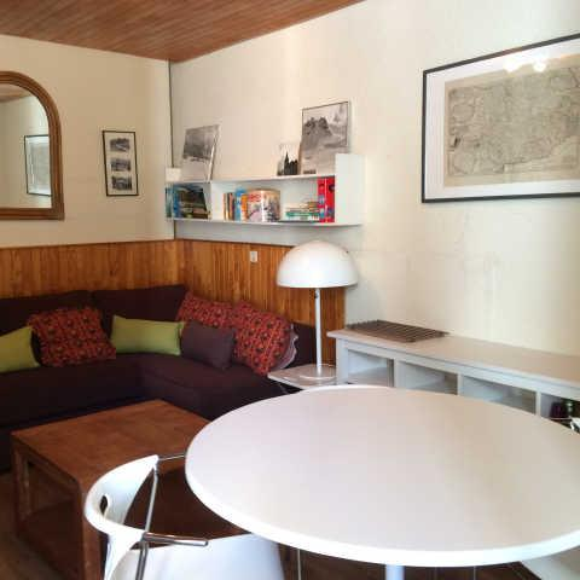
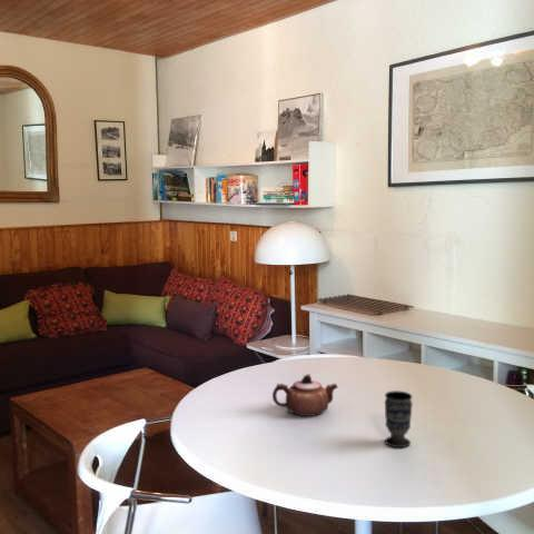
+ cup (397, 418)
+ teapot (305, 392)
